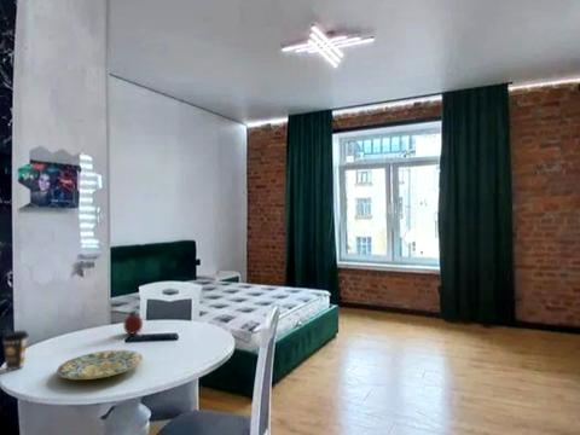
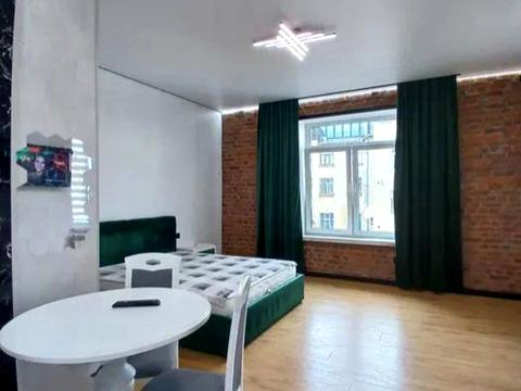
- plate (102, 366)
- coffee cup (14, 349)
- fruit (133, 321)
